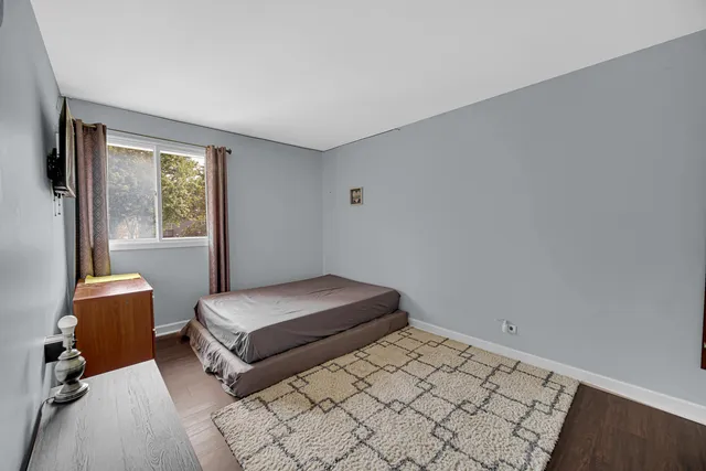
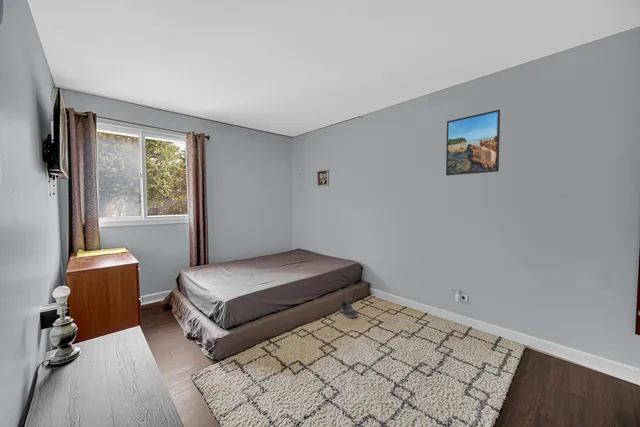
+ shoe (348, 308)
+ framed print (471, 144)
